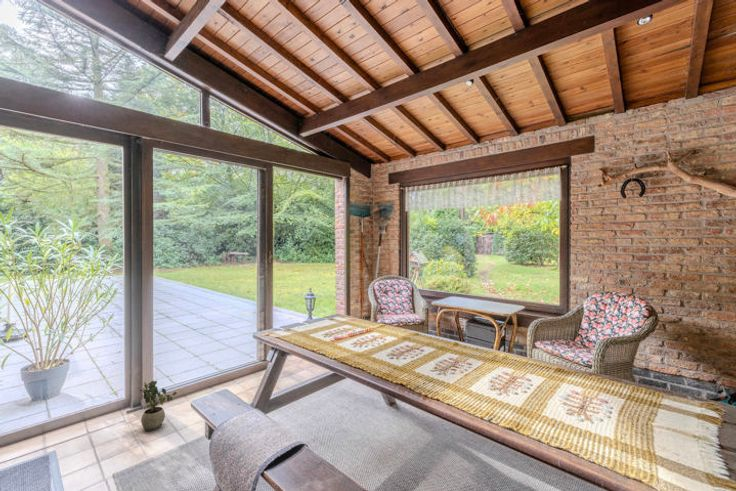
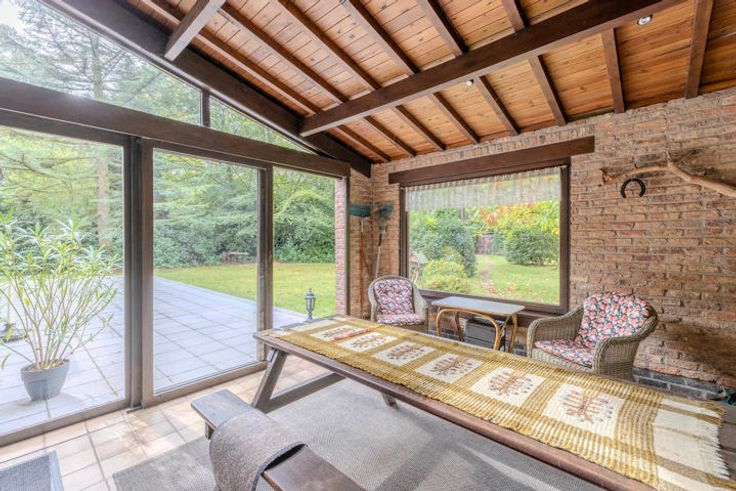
- potted plant (156, 403)
